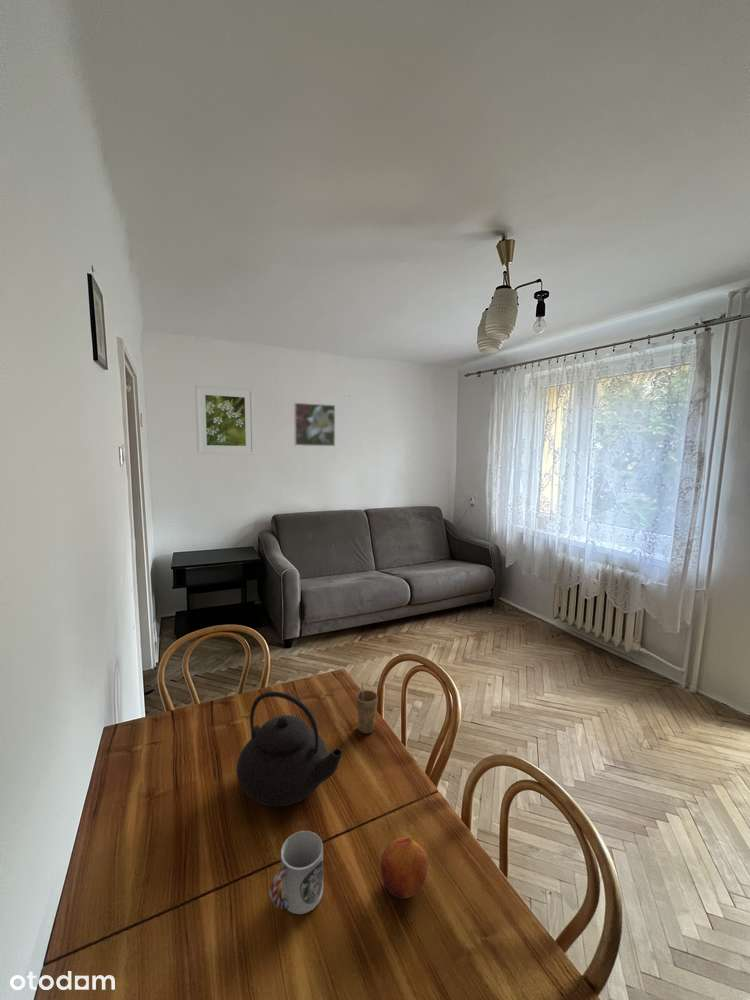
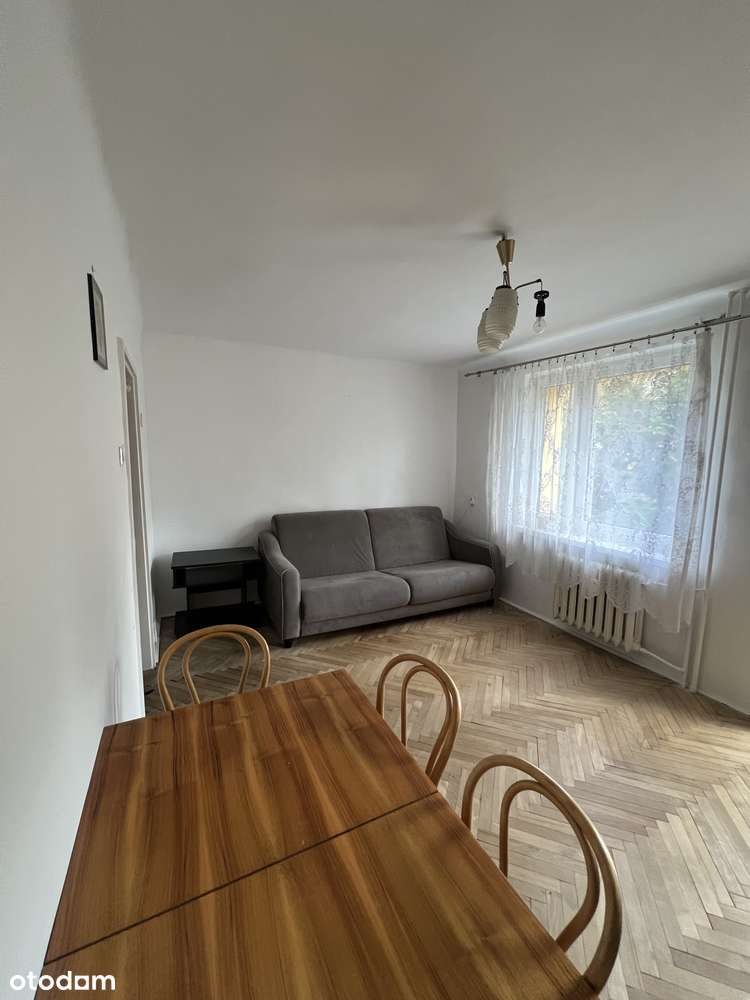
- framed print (225, 421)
- teapot (292, 741)
- cup (295, 877)
- cup (366, 708)
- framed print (315, 425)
- fruit (404, 864)
